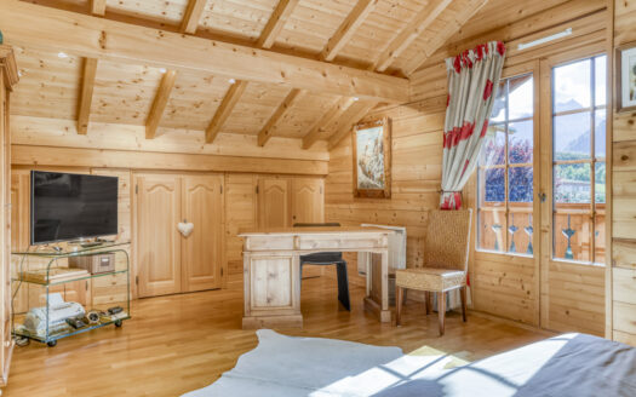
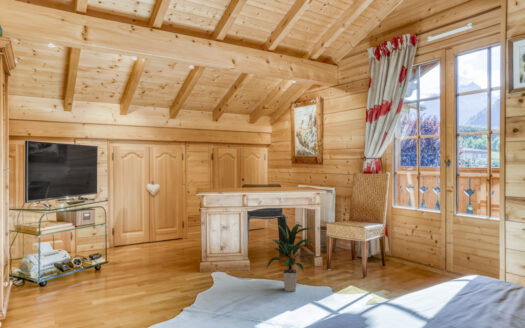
+ indoor plant (290, 254)
